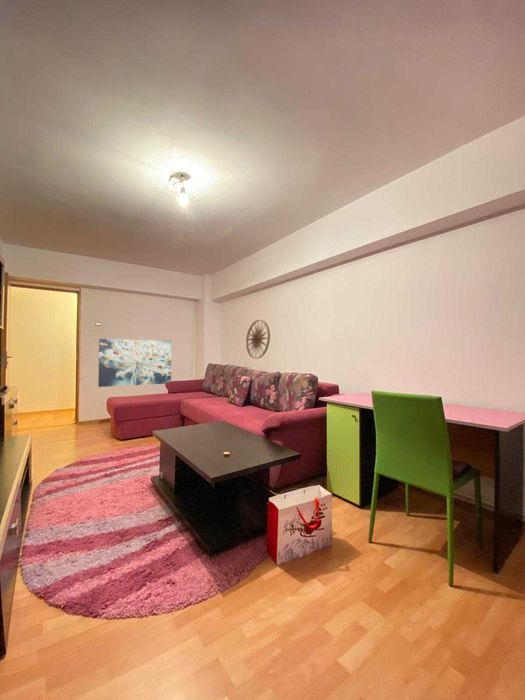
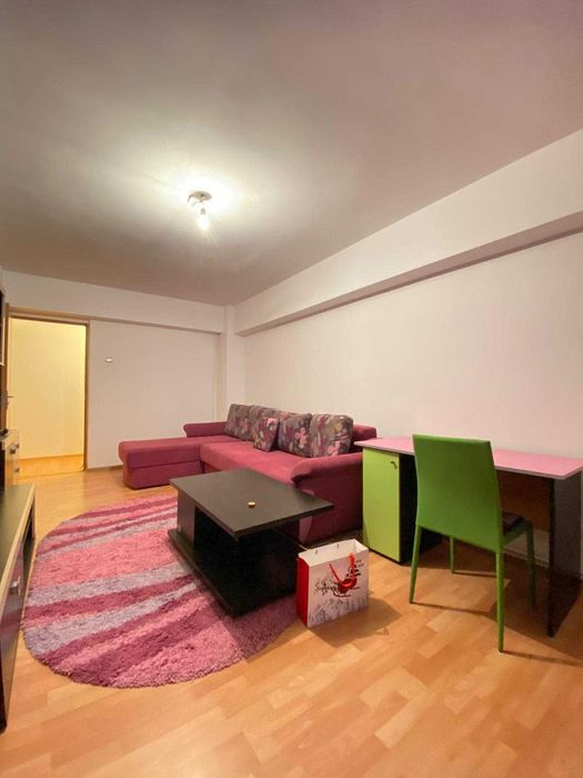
- wall art (257, 339)
- wall art (137, 362)
